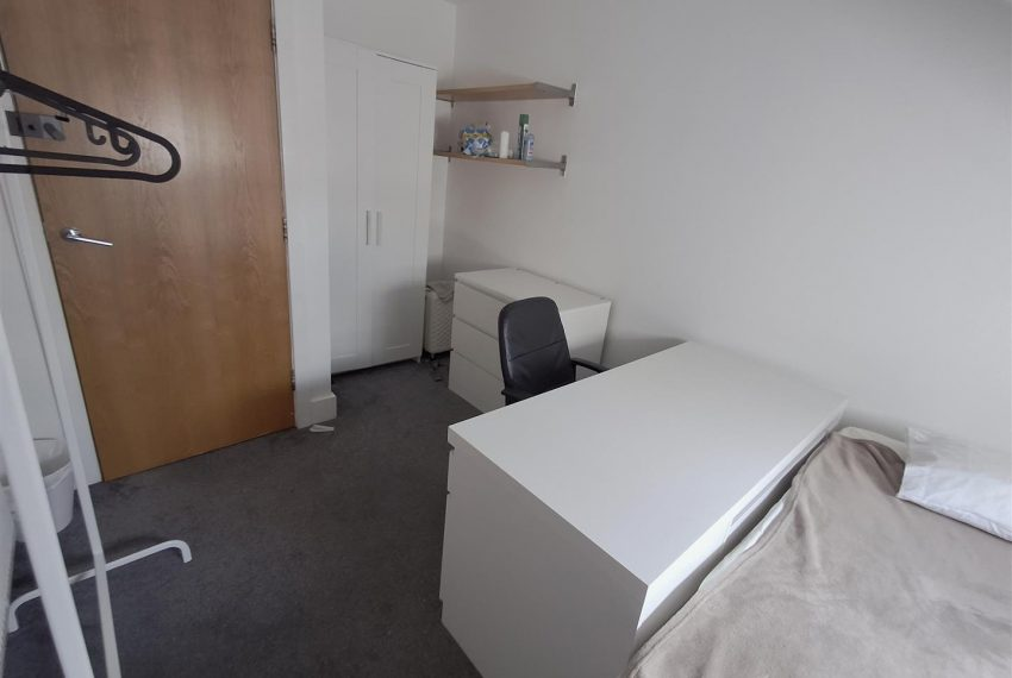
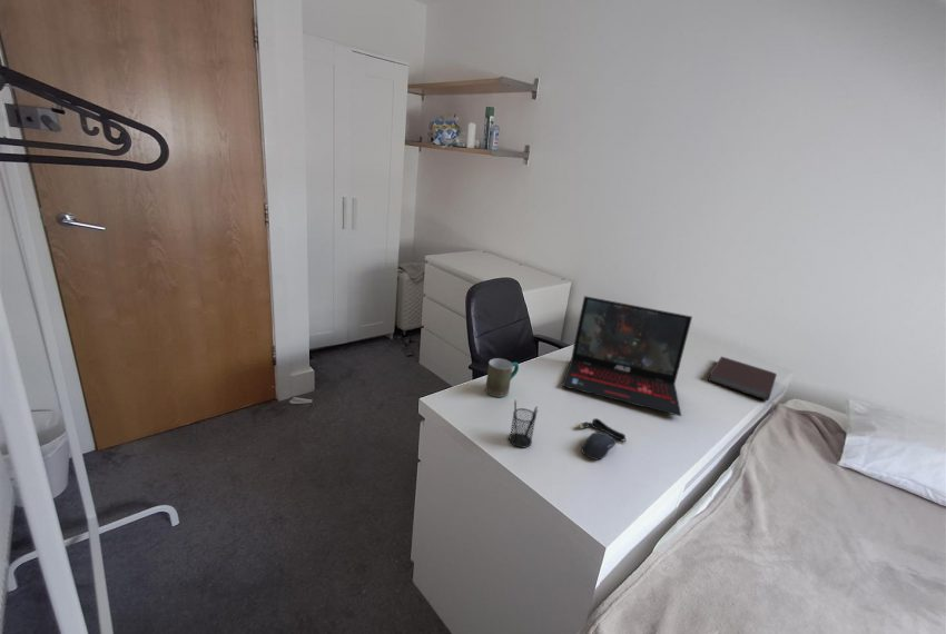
+ pencil holder (523, 420)
+ notebook (742, 376)
+ mug (503, 376)
+ laptop (628, 351)
+ computer mouse (594, 434)
